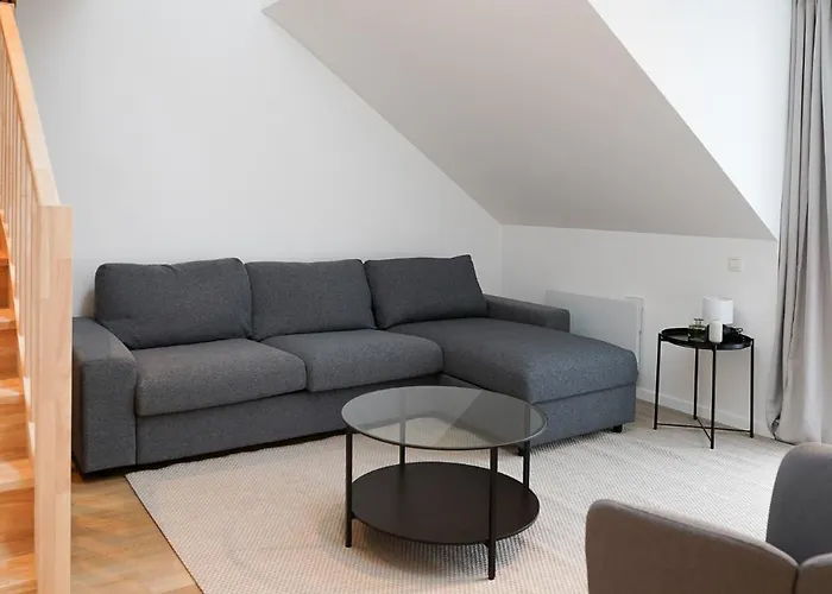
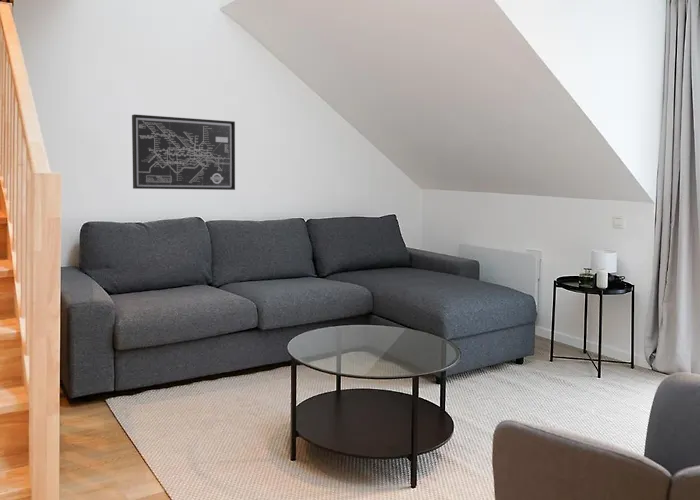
+ wall art (185, 153)
